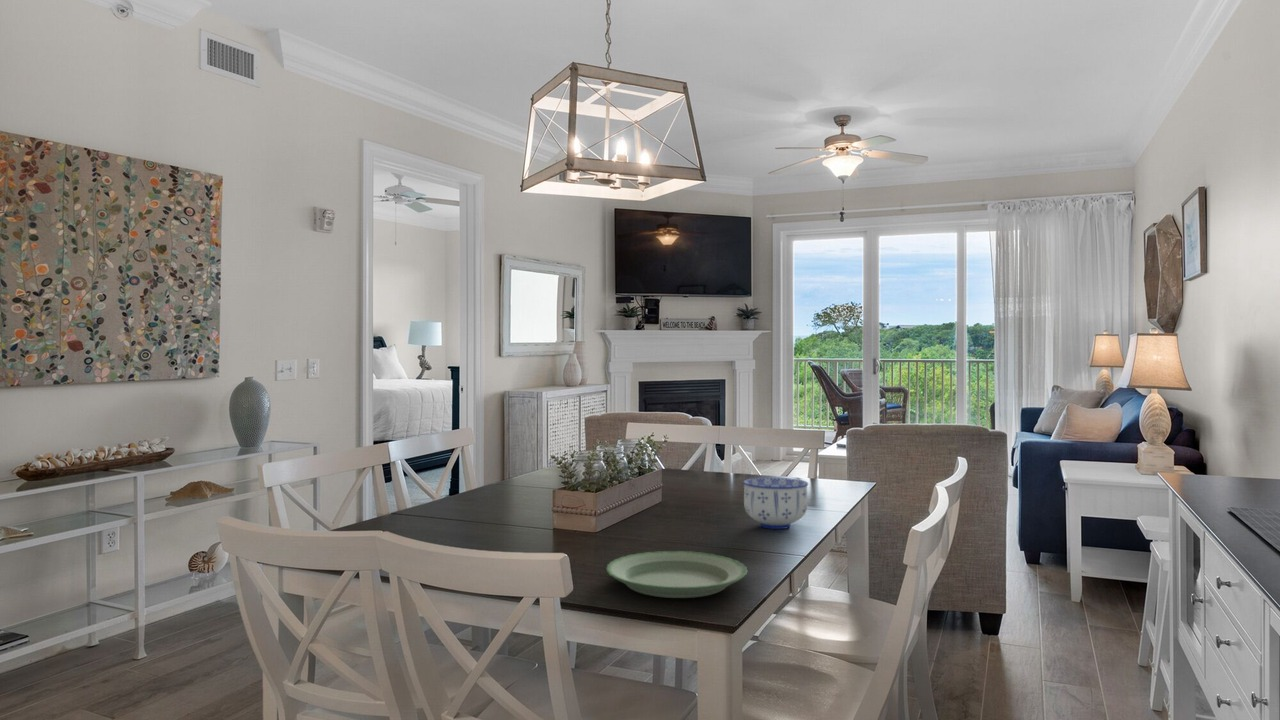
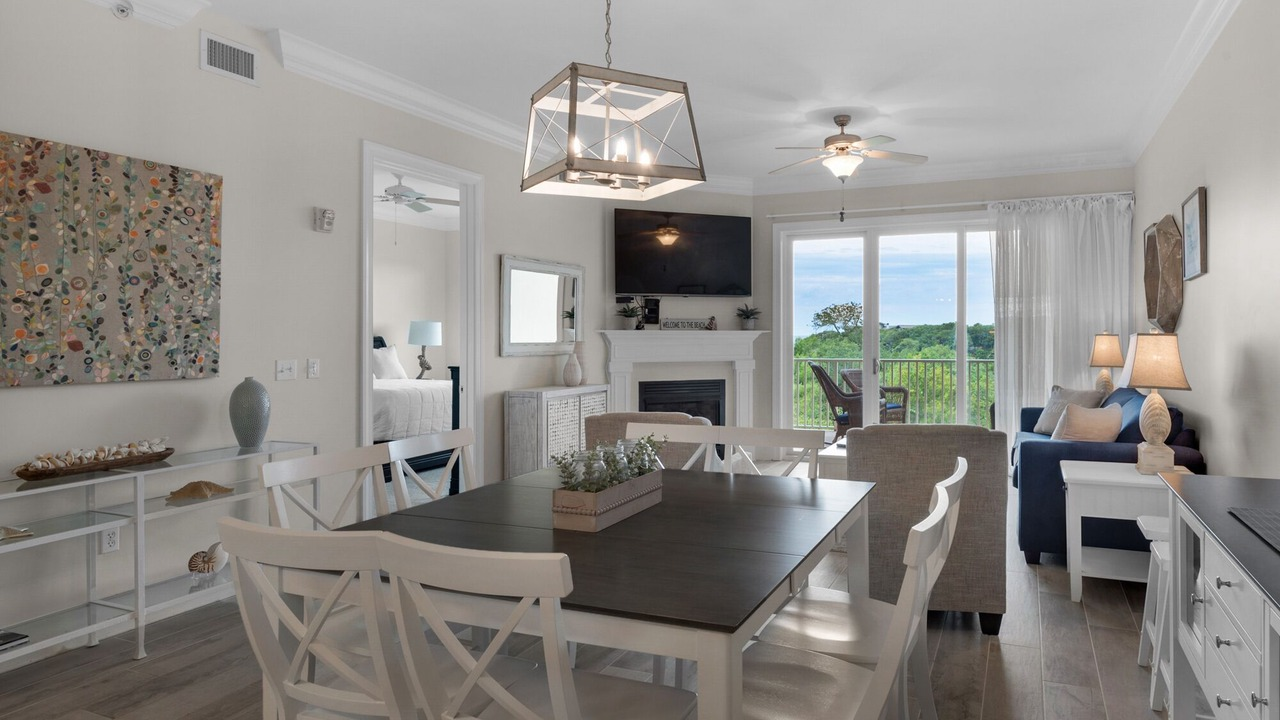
- plate (676, 575)
- bowl (775, 504)
